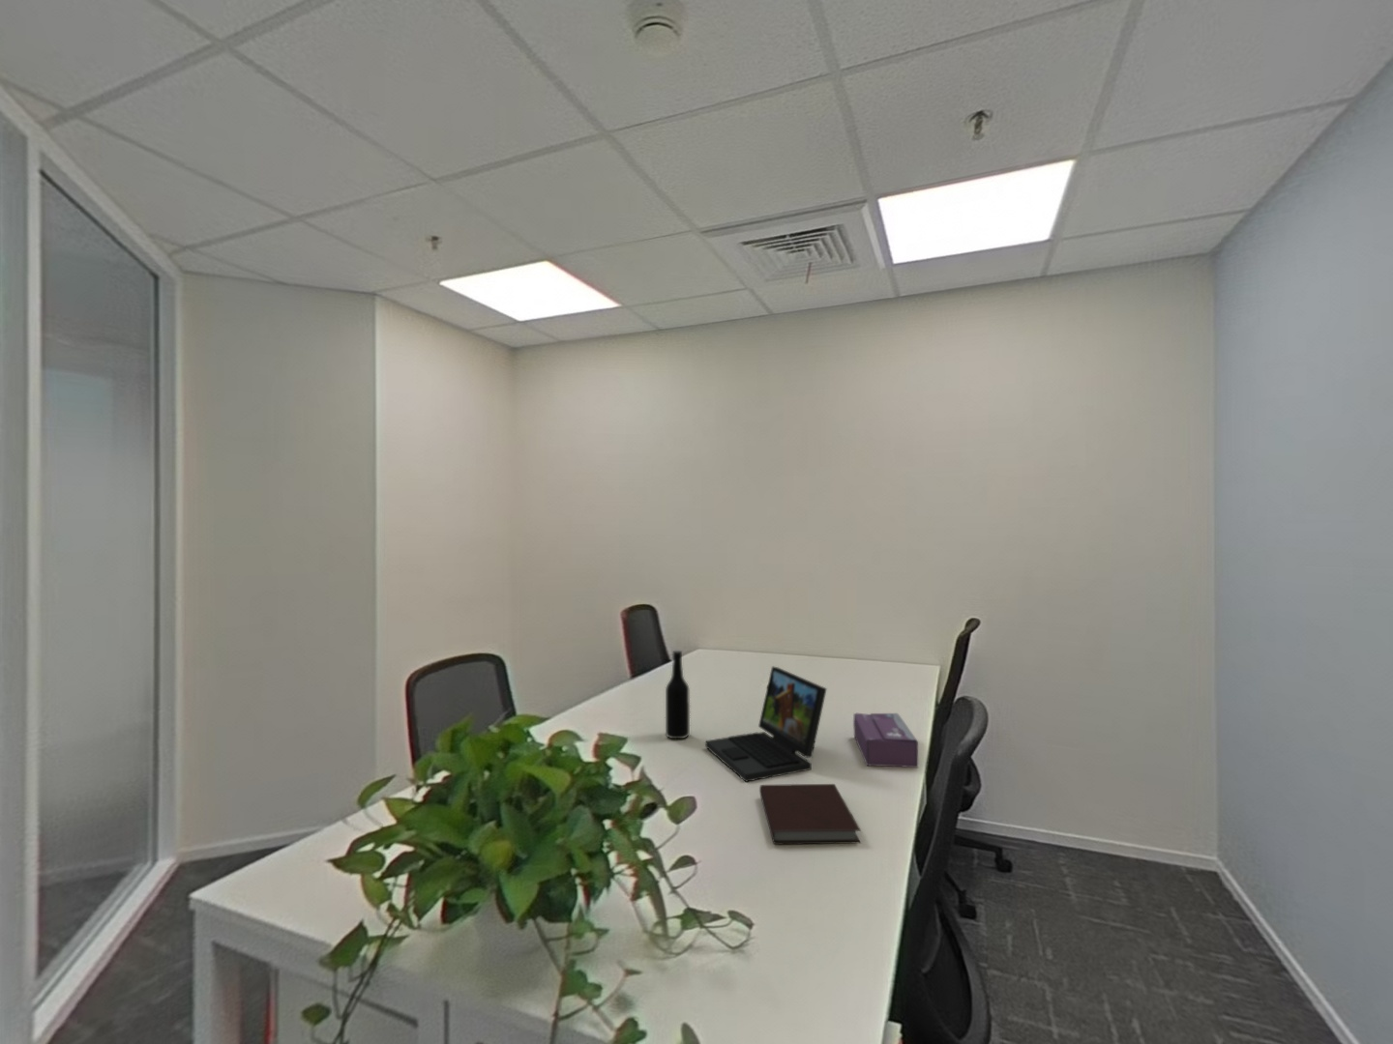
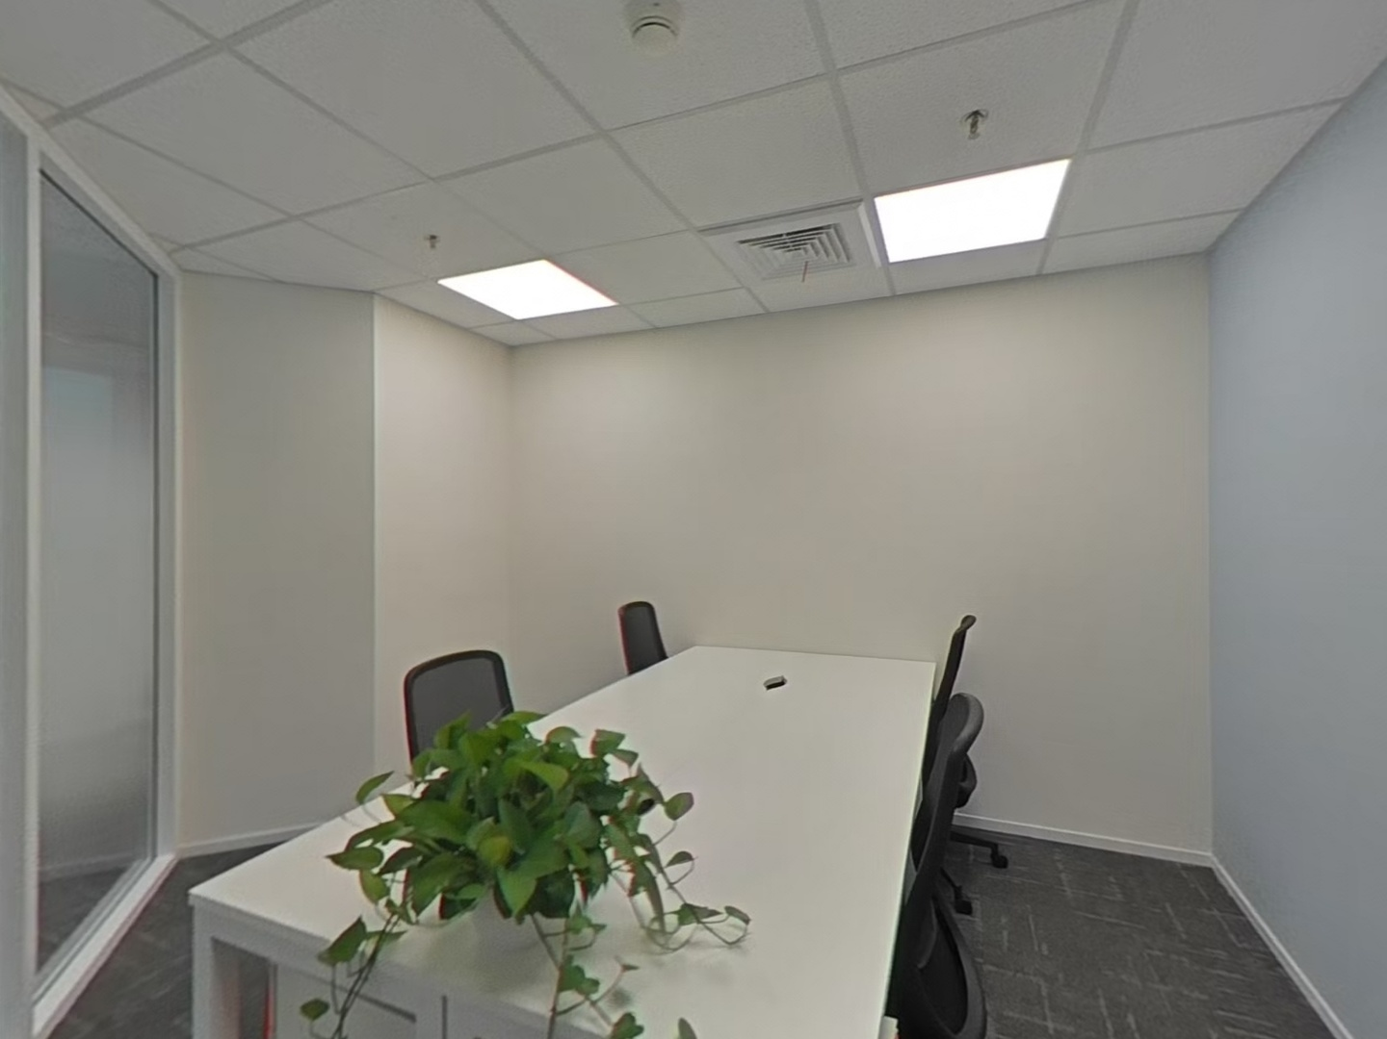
- notebook (806, 812)
- tissue box (883, 738)
- bottle (677, 693)
- laptop (763, 717)
